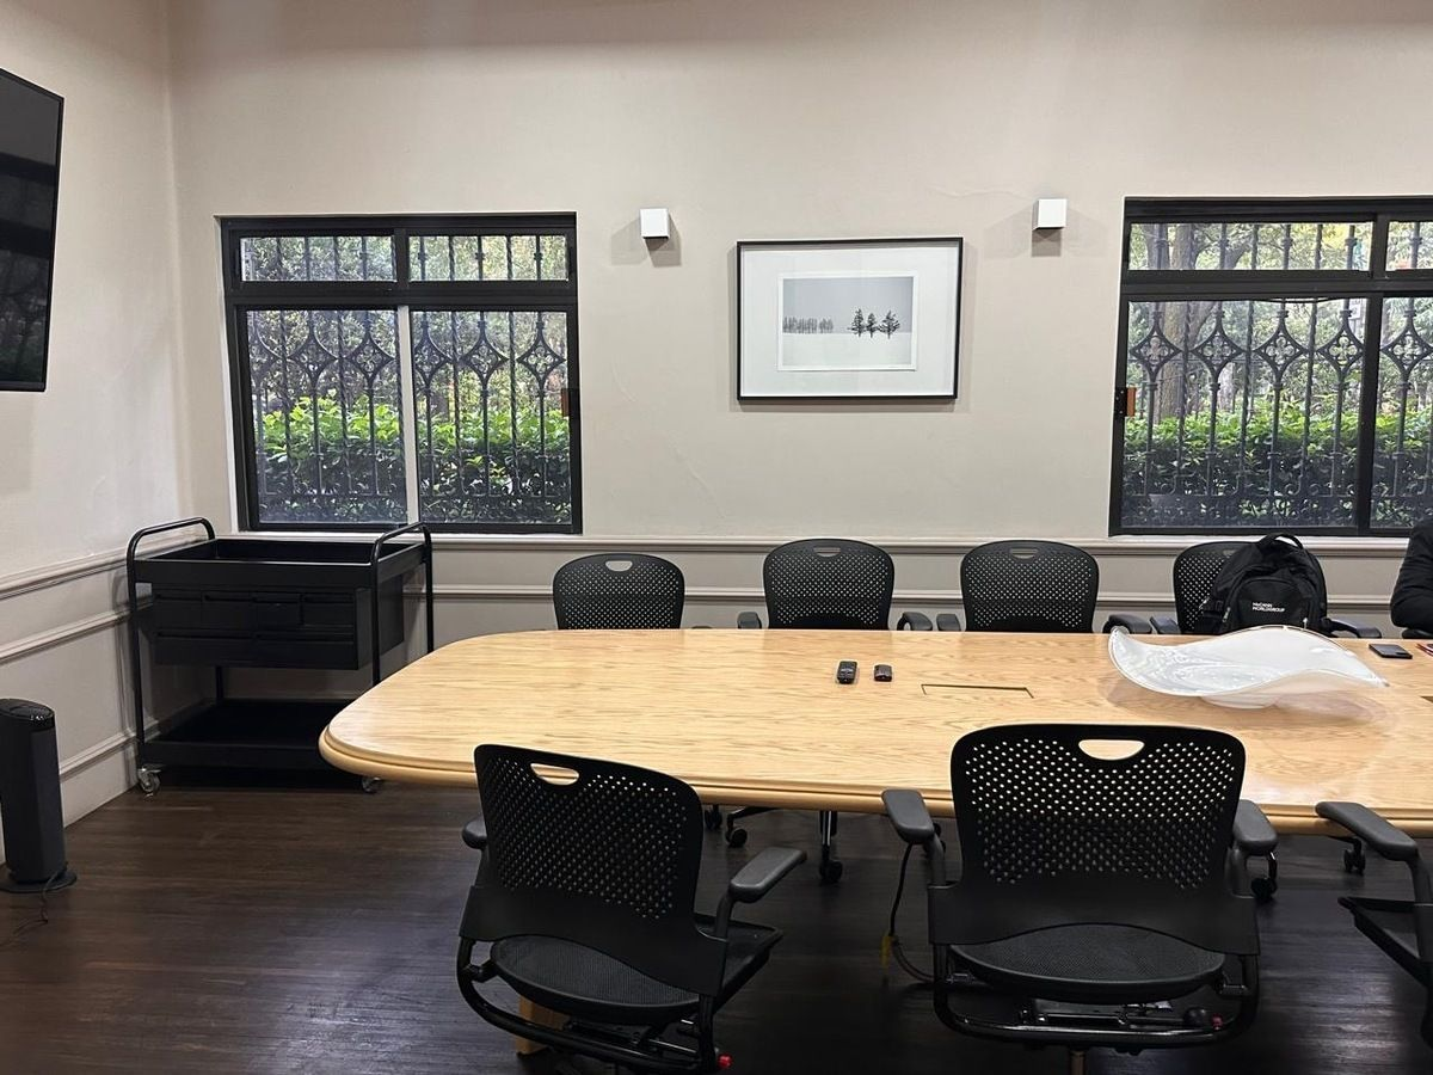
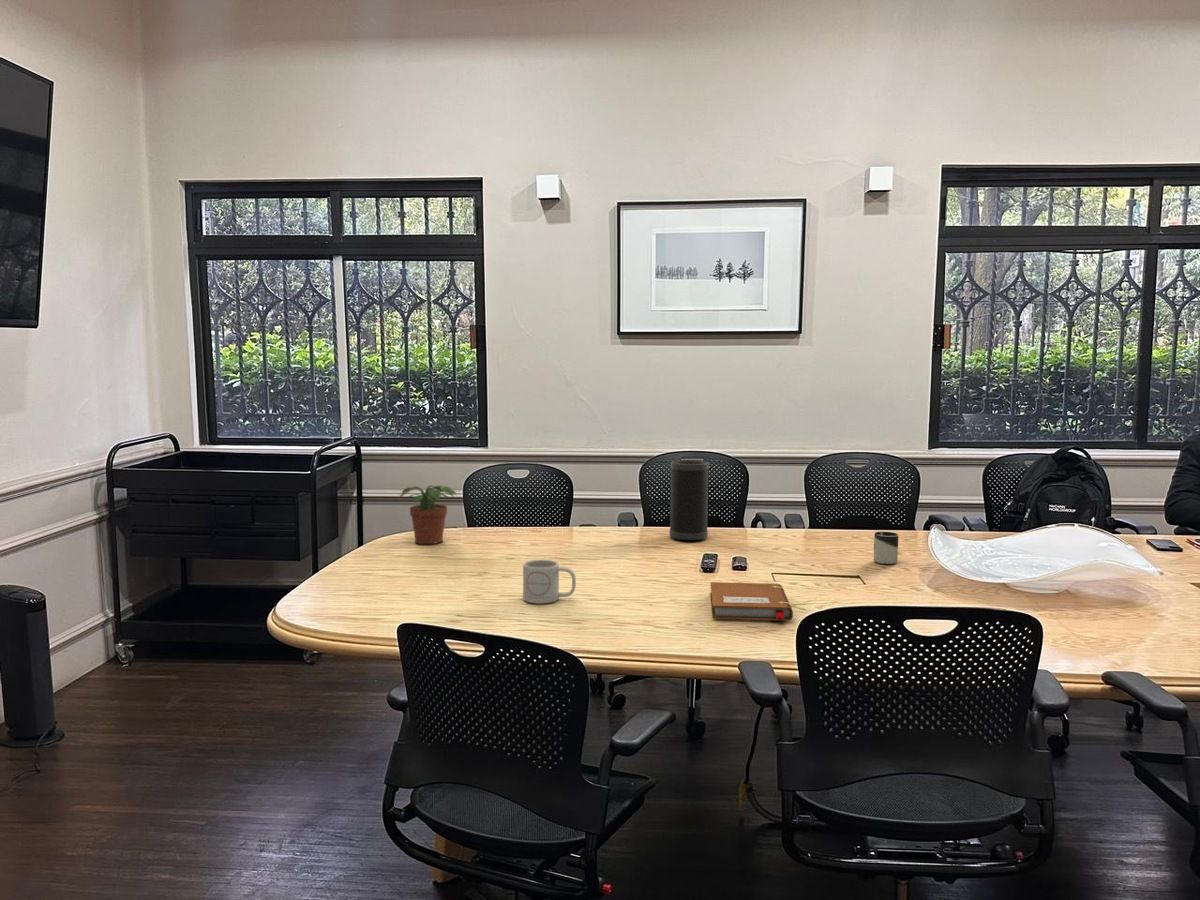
+ cup (885, 546)
+ speaker (689, 500)
+ mug (549, 581)
+ potted plant (427, 514)
+ notebook (749, 600)
